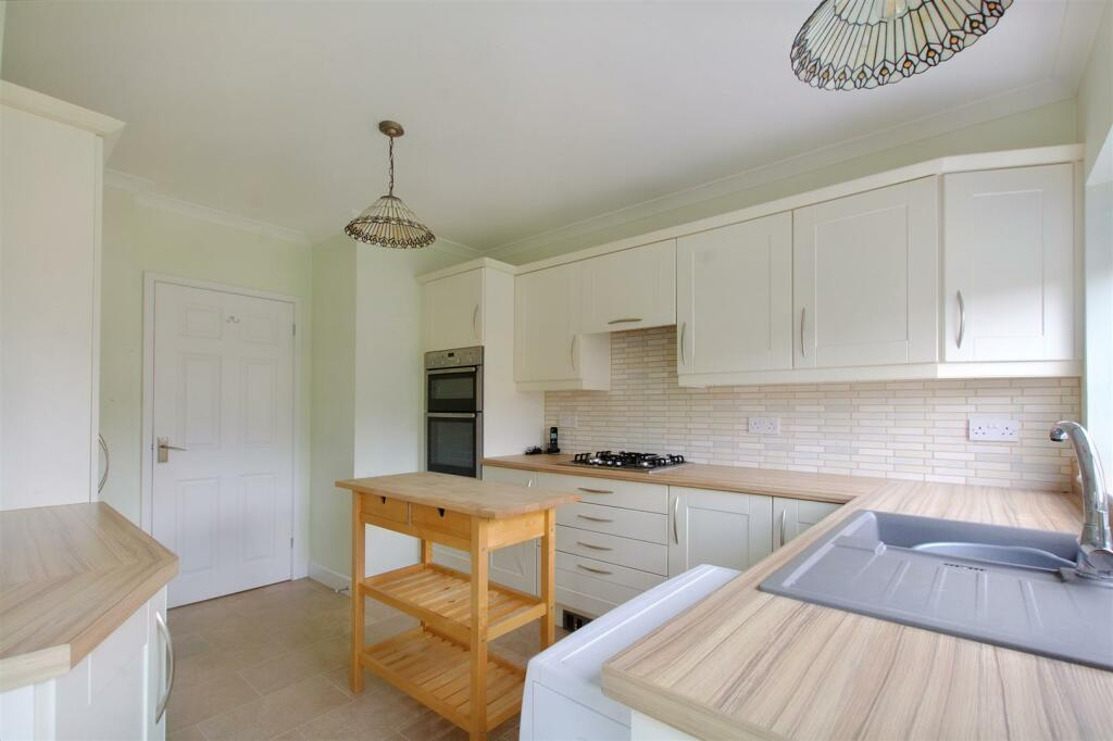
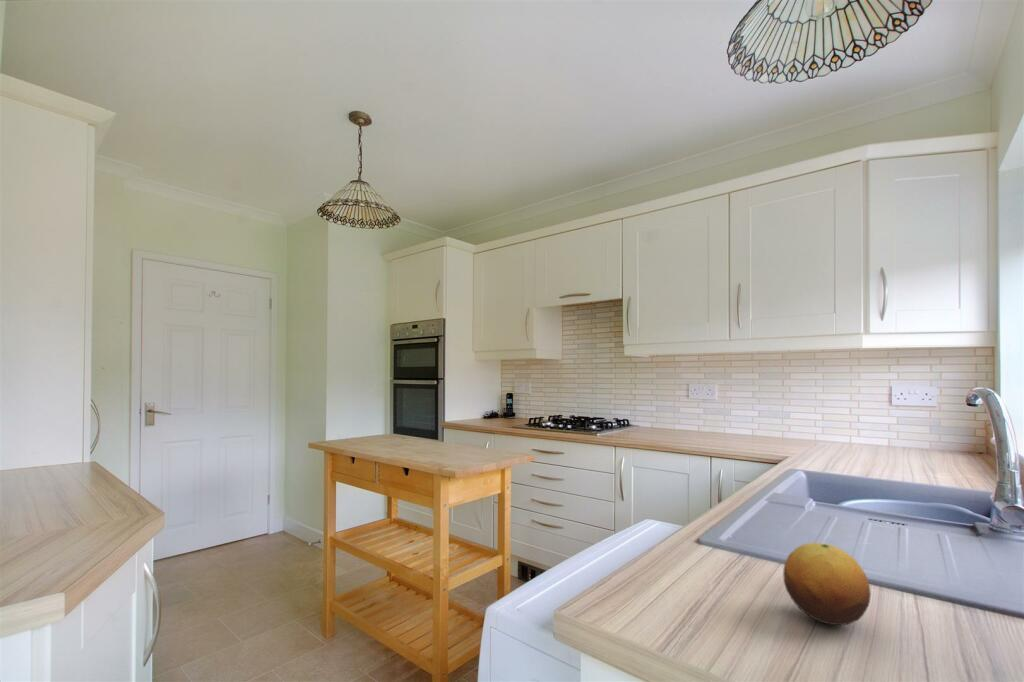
+ fruit (825, 582)
